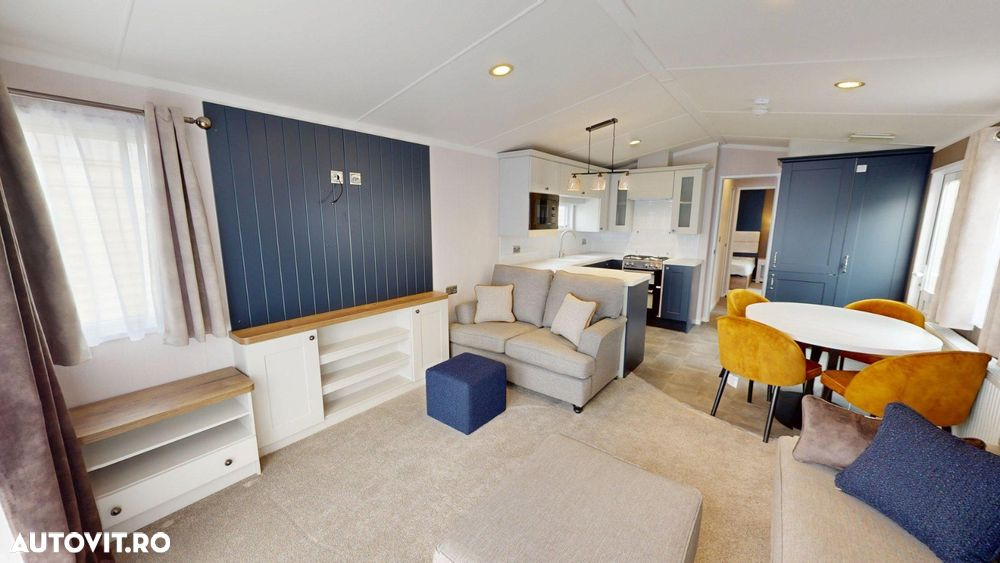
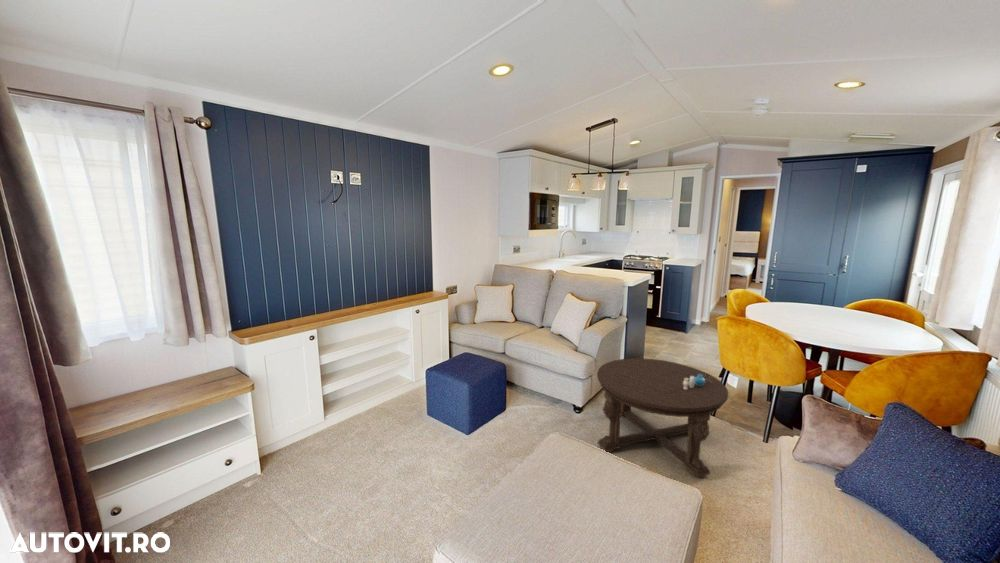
+ vase (697, 380)
+ coffee table (656, 409)
